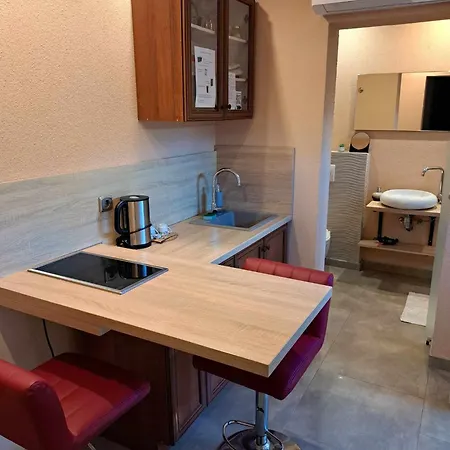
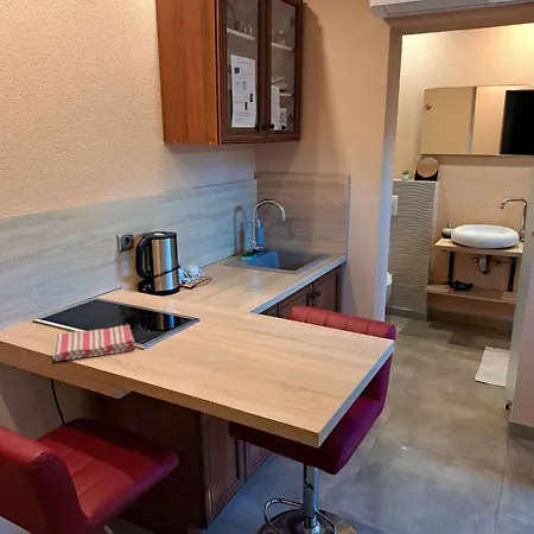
+ dish towel (93, 339)
